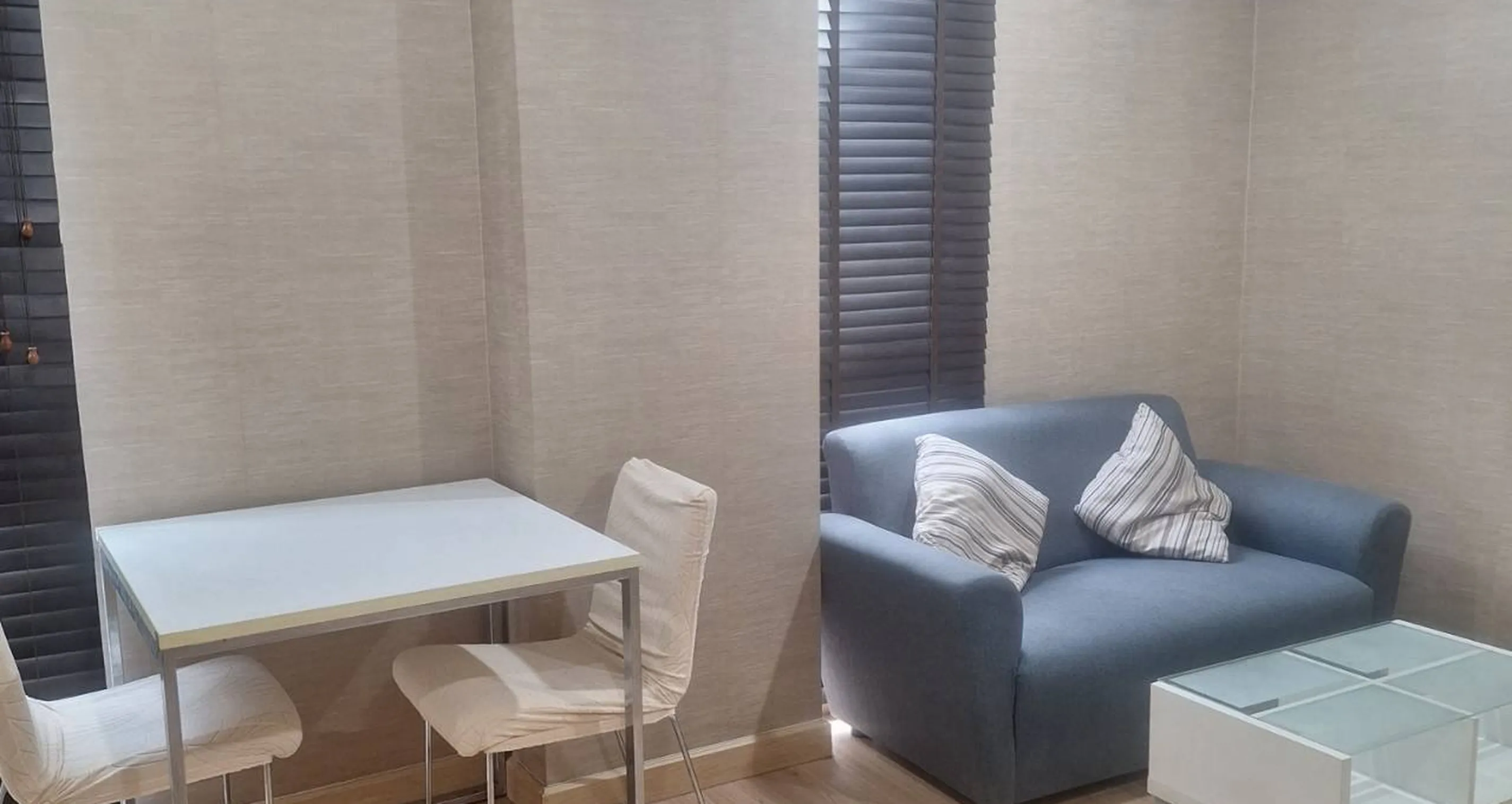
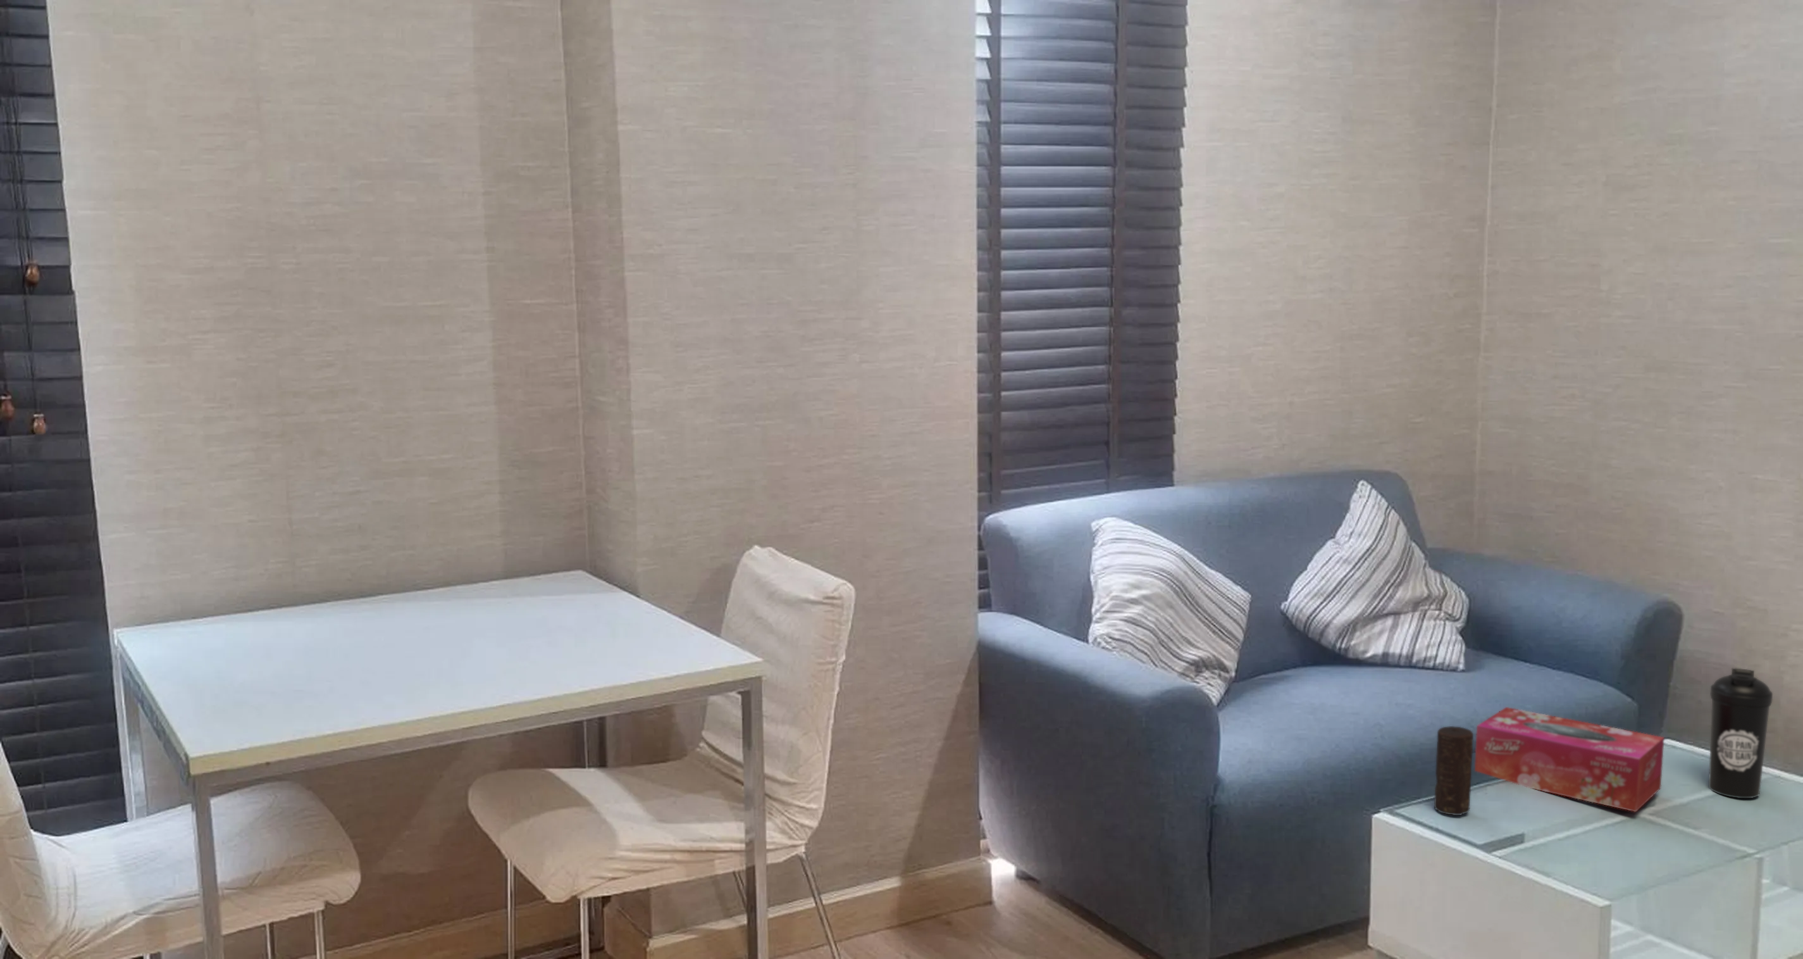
+ candle (1454, 771)
+ tissue box (1568, 756)
+ water bottle (1737, 731)
